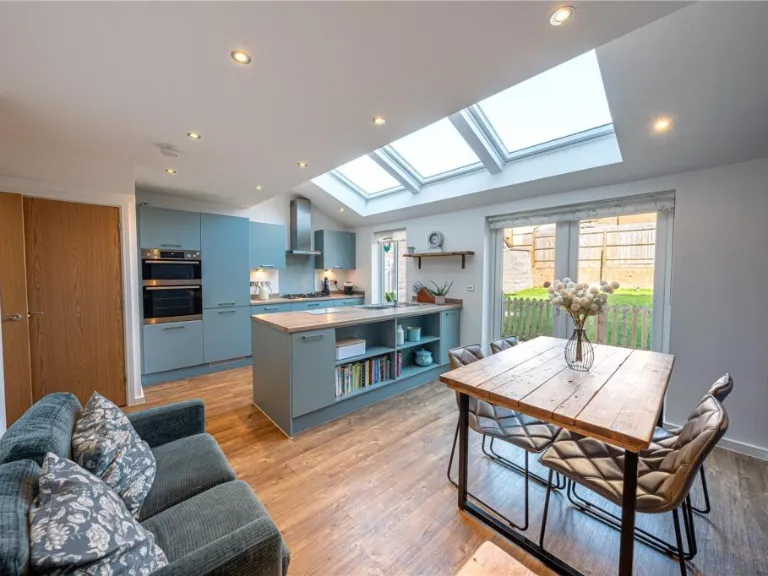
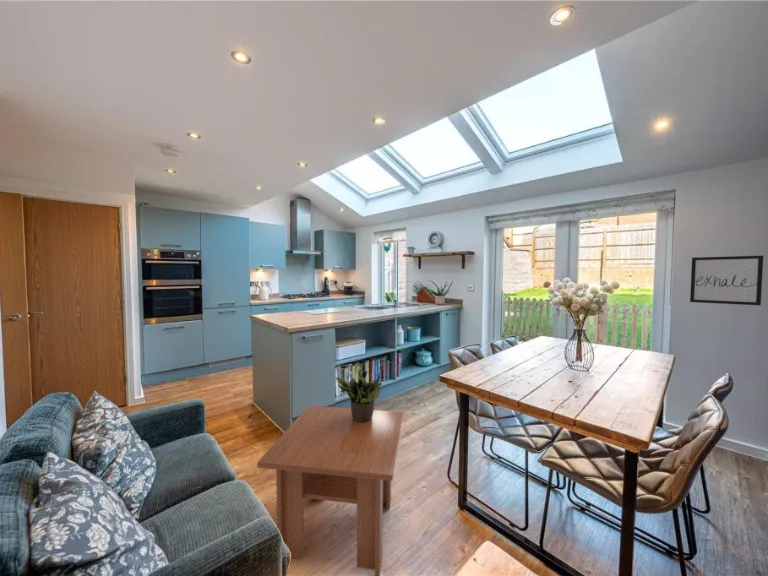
+ potted plant (357, 391)
+ coffee table (341, 479)
+ wall art (724, 280)
